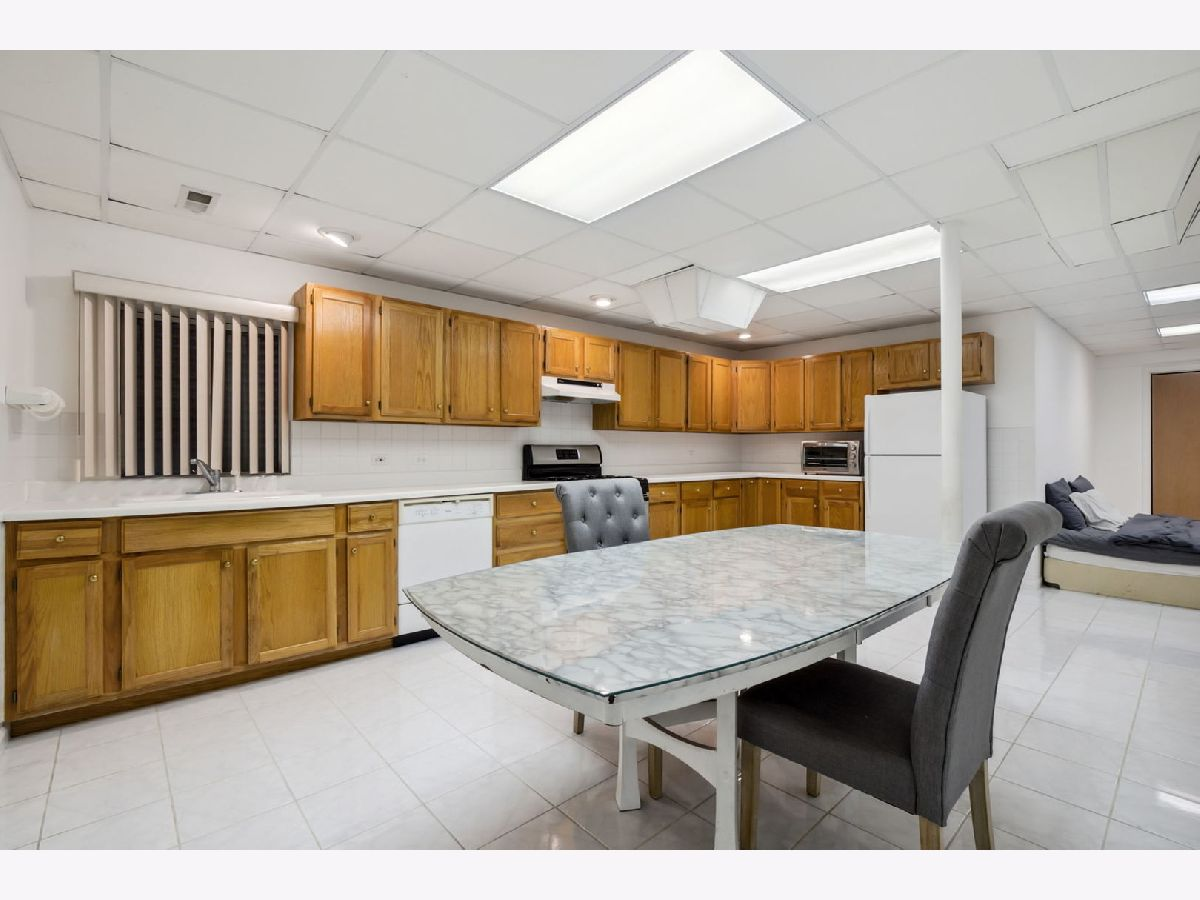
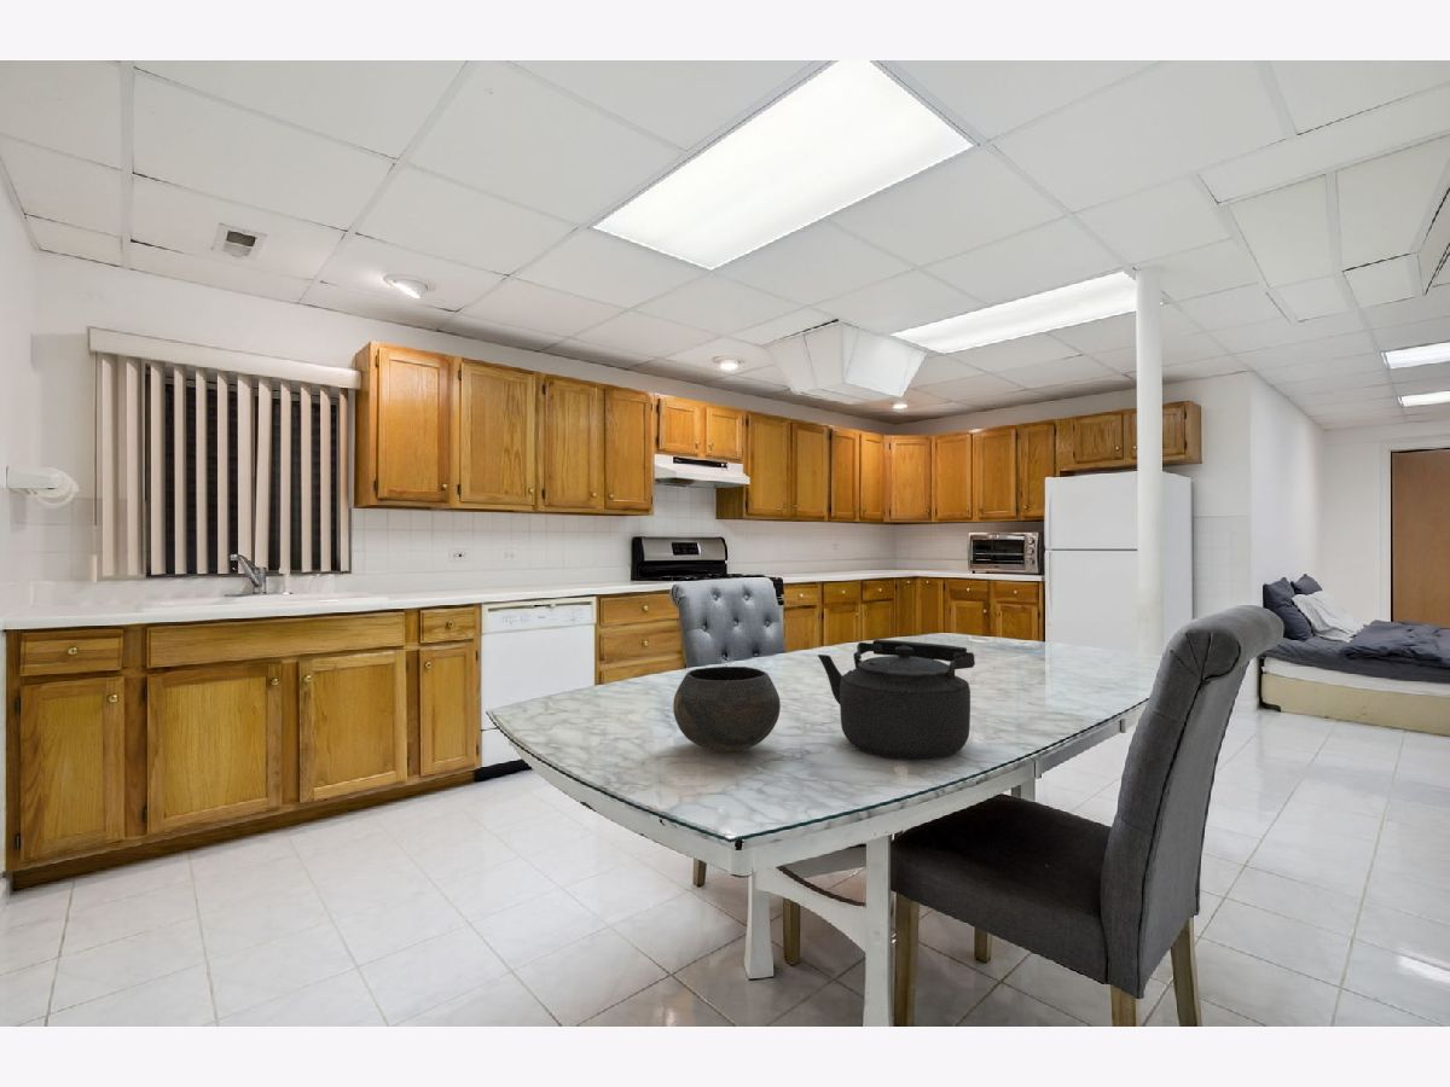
+ bowl (726, 709)
+ kettle (900, 693)
